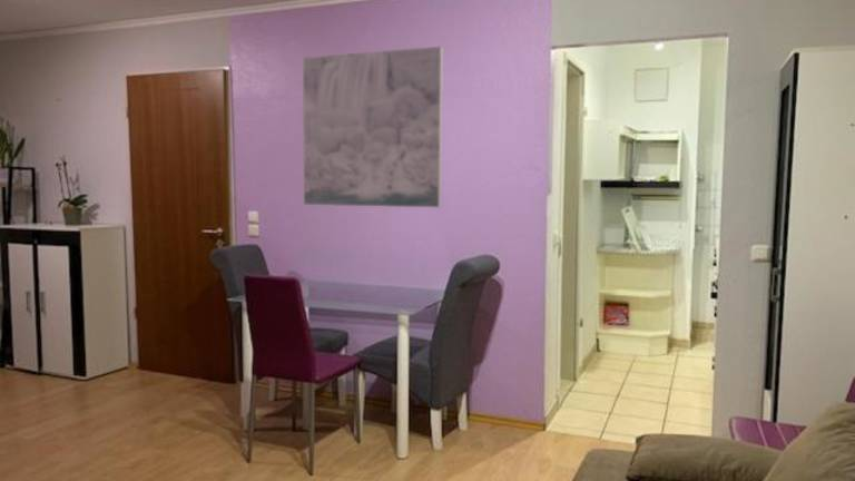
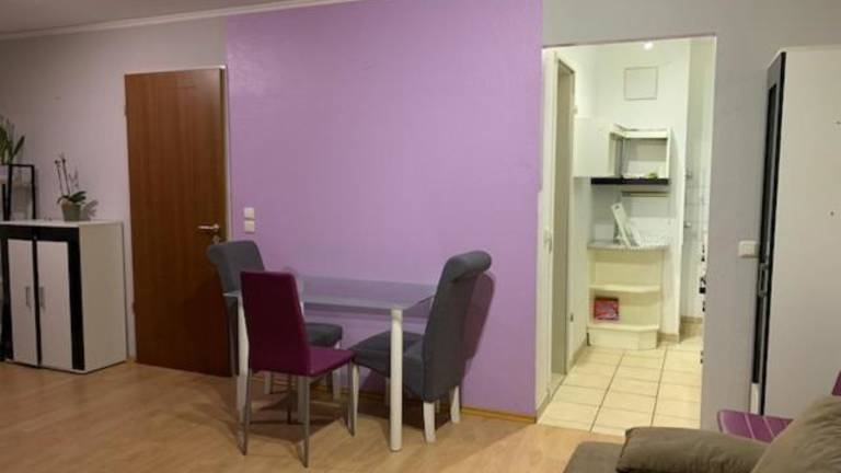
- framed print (370, 129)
